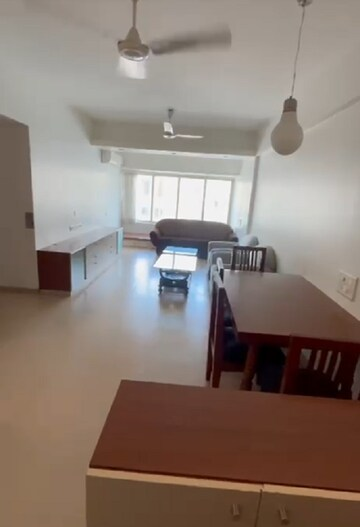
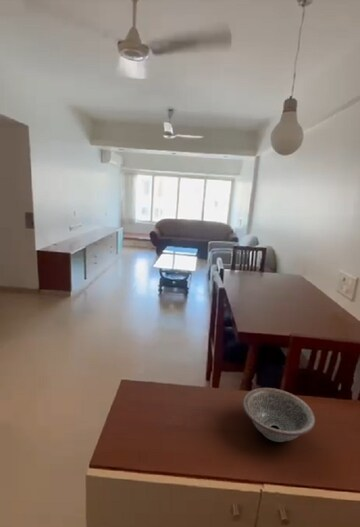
+ decorative bowl (276, 419)
